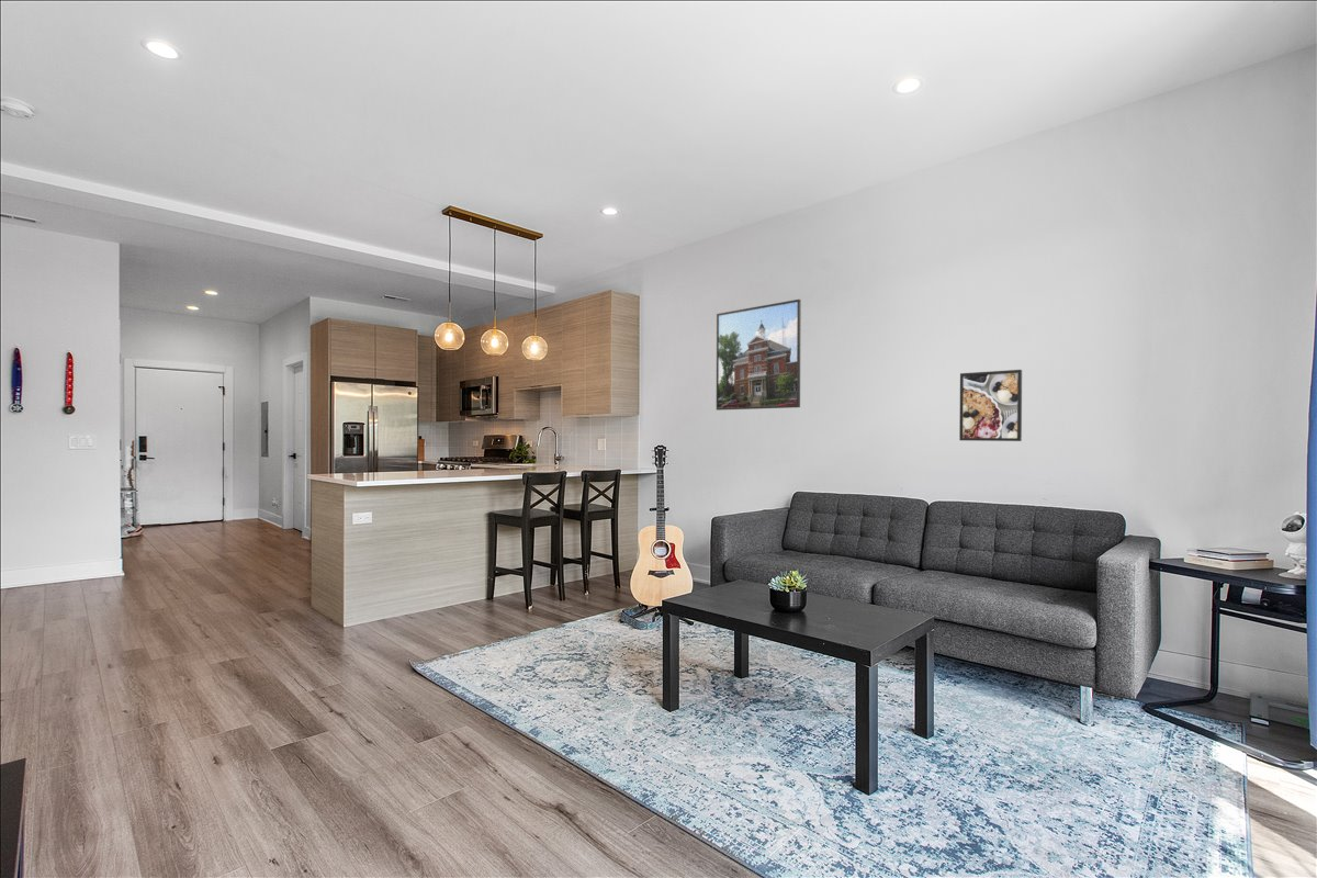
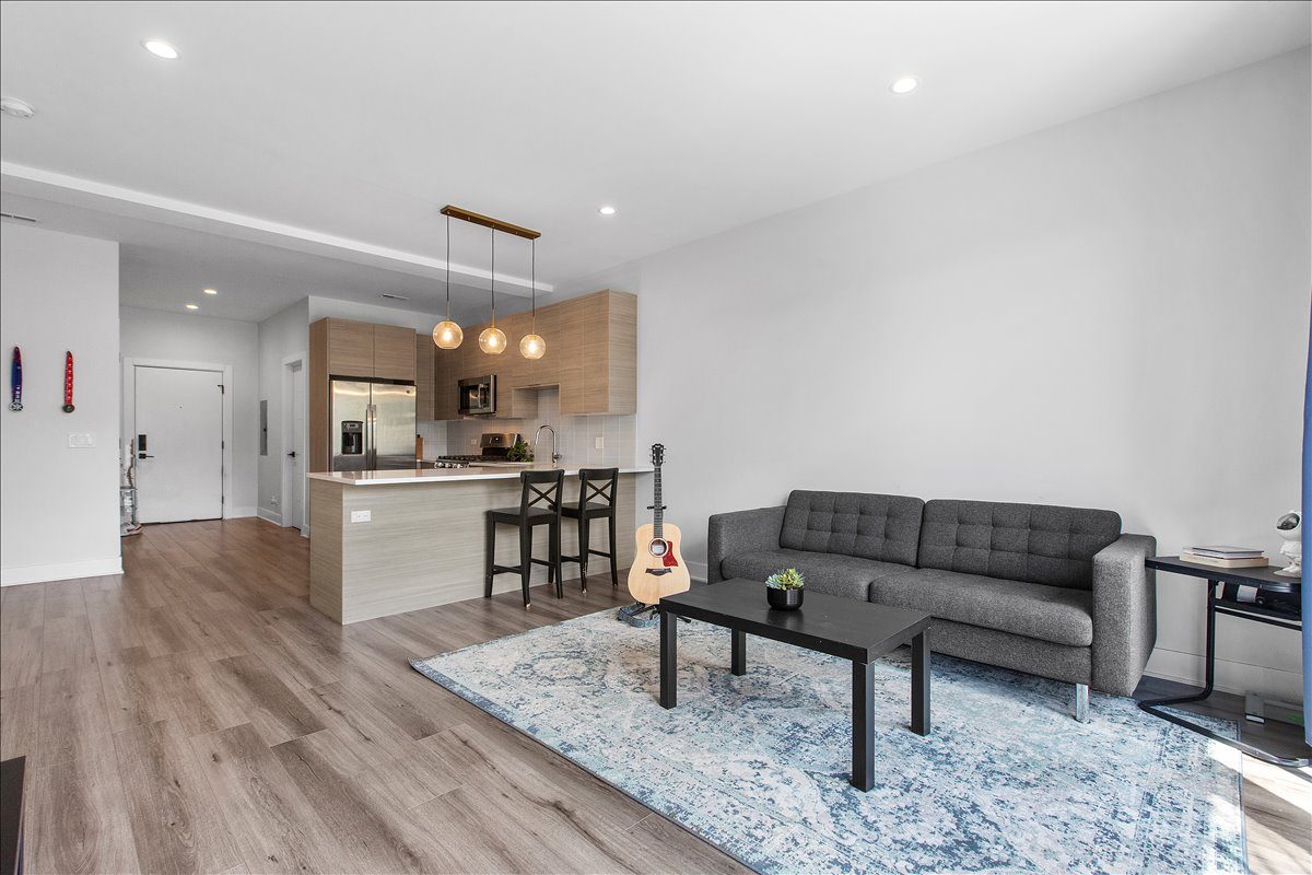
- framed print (755, 358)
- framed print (989, 406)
